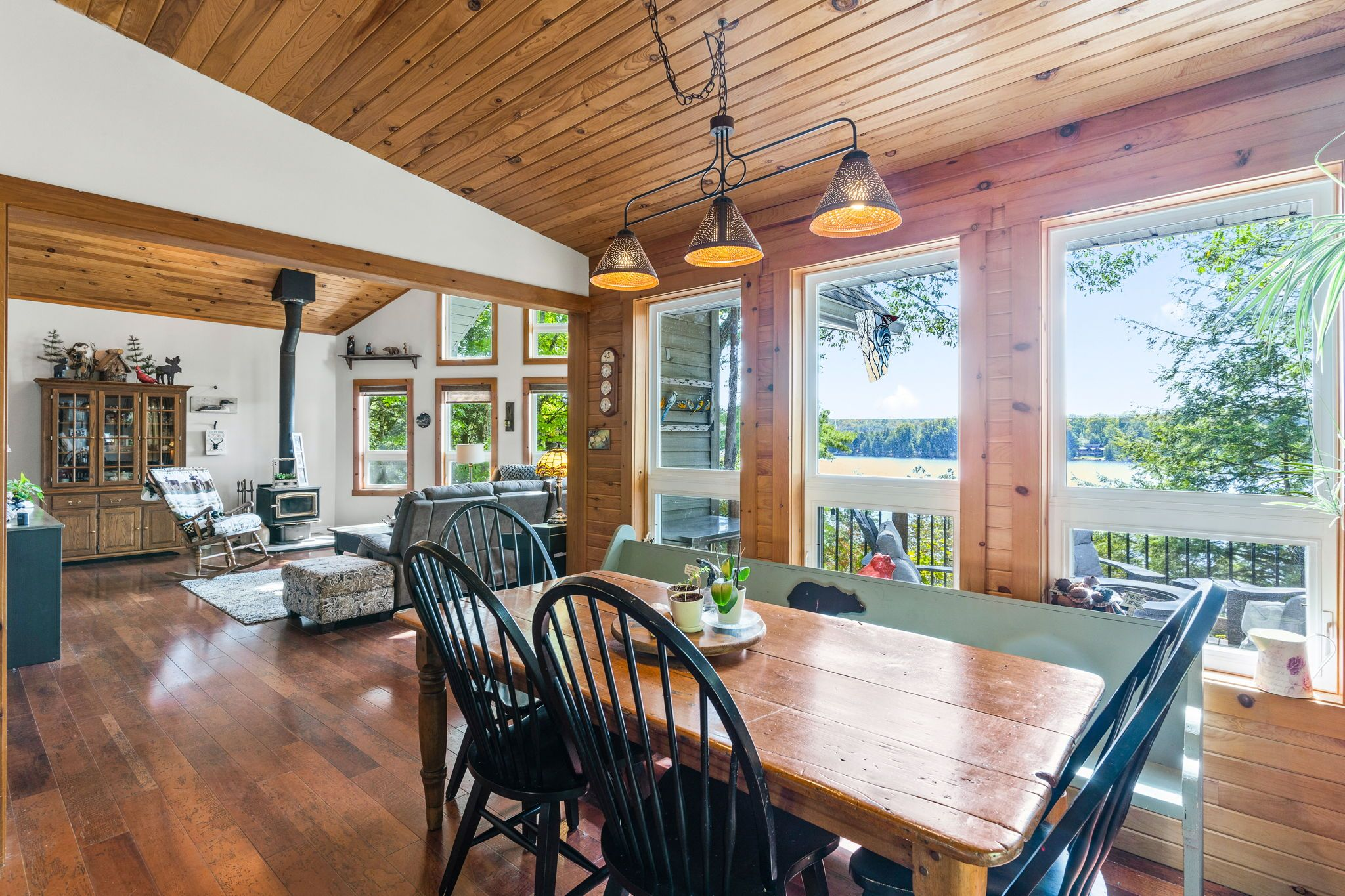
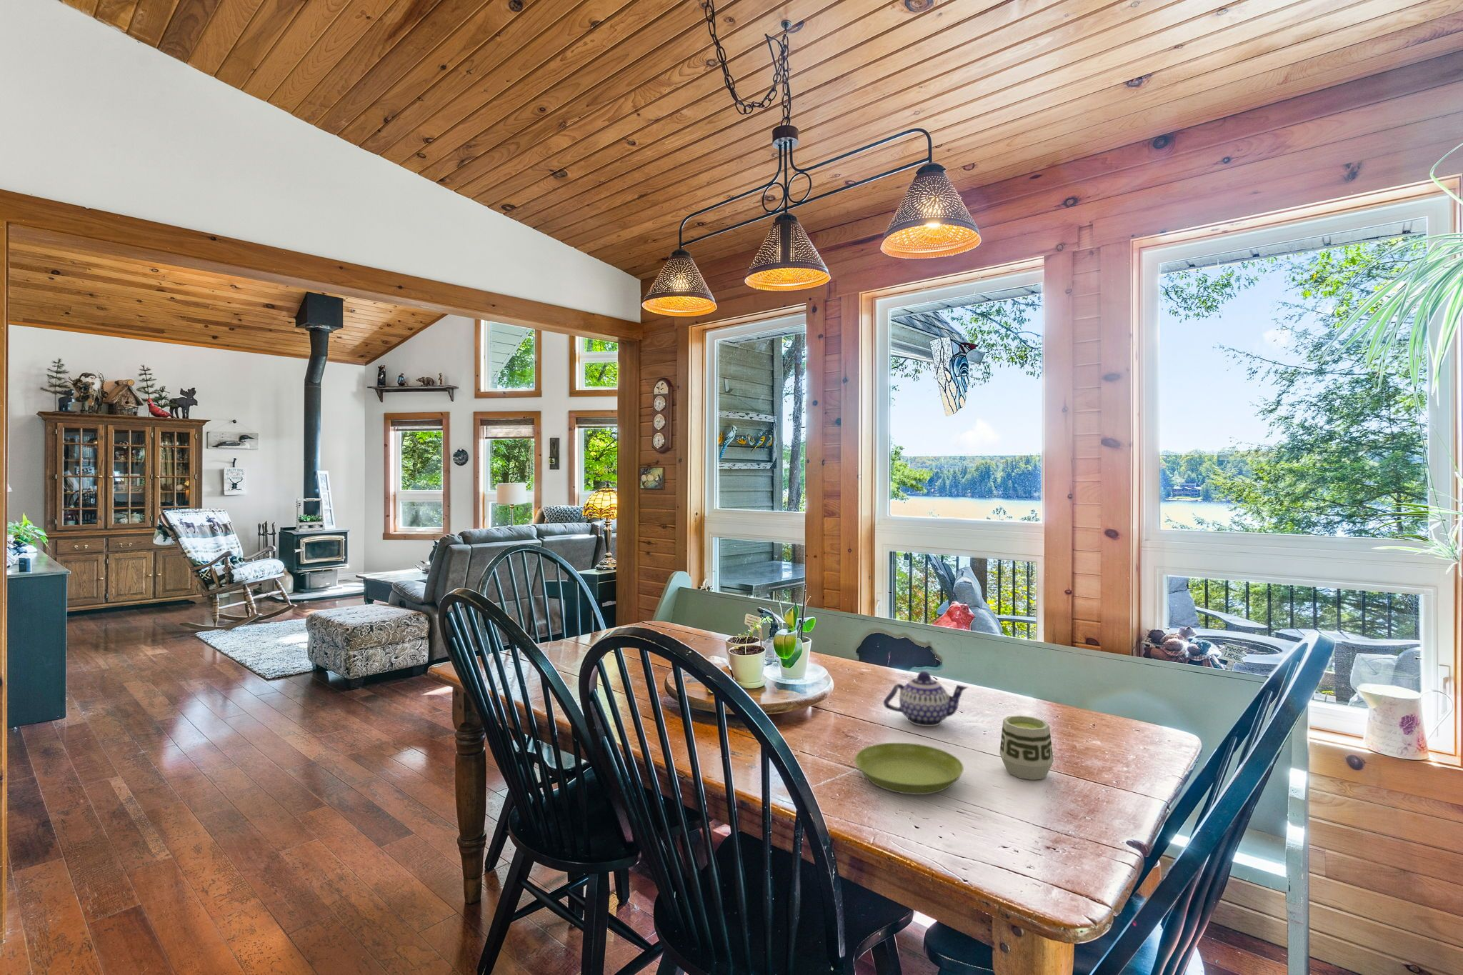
+ saucer (908, 769)
+ cup (1026, 748)
+ teapot (925, 696)
